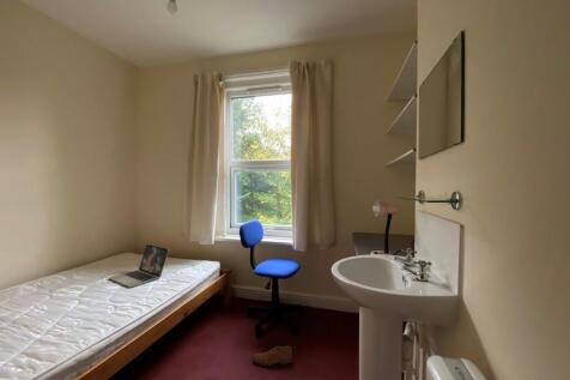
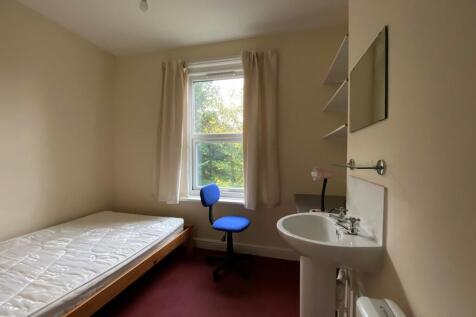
- laptop (140, 264)
- shoe (272, 354)
